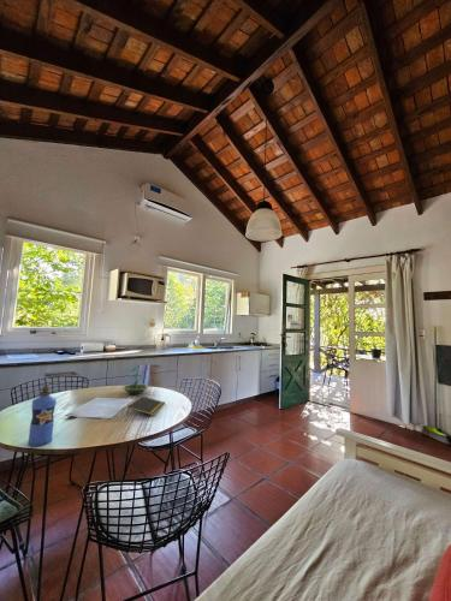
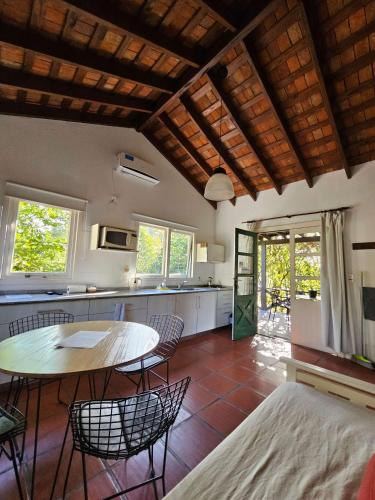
- water bottle (42, 413)
- notepad (147, 405)
- terrarium (136, 373)
